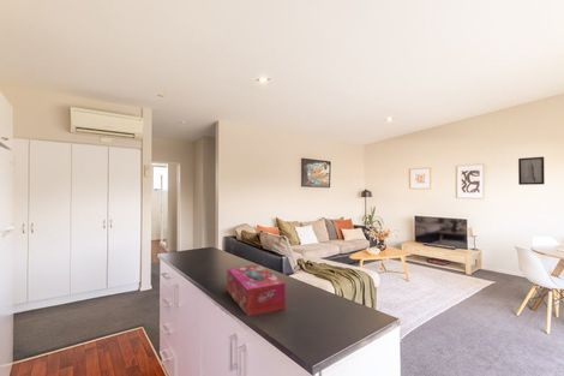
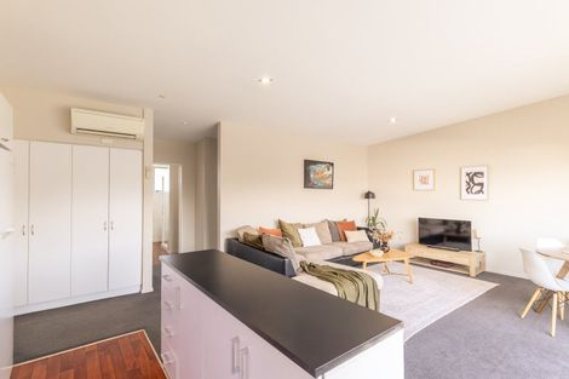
- tissue box (253, 286)
- wall art (530, 171)
